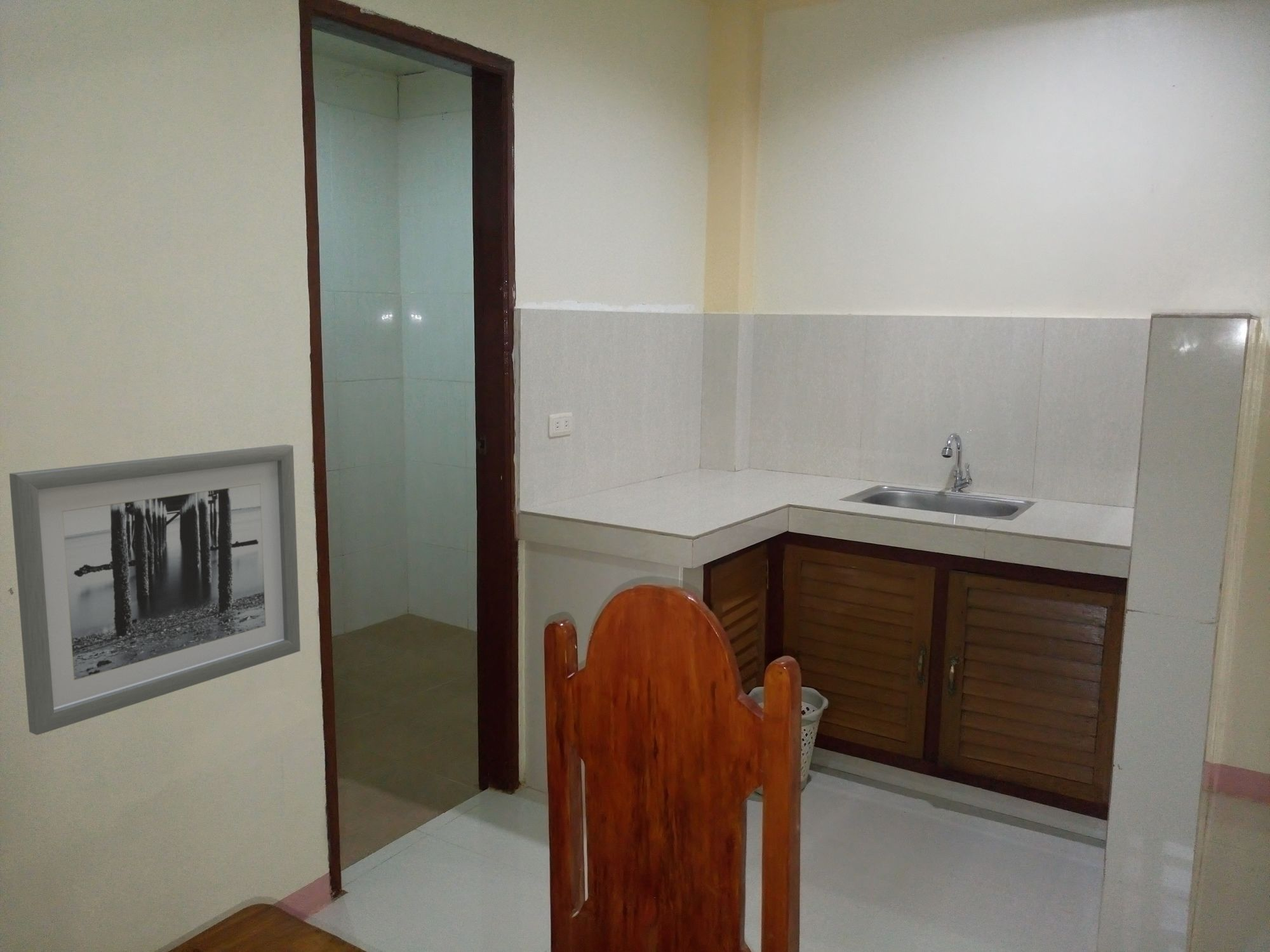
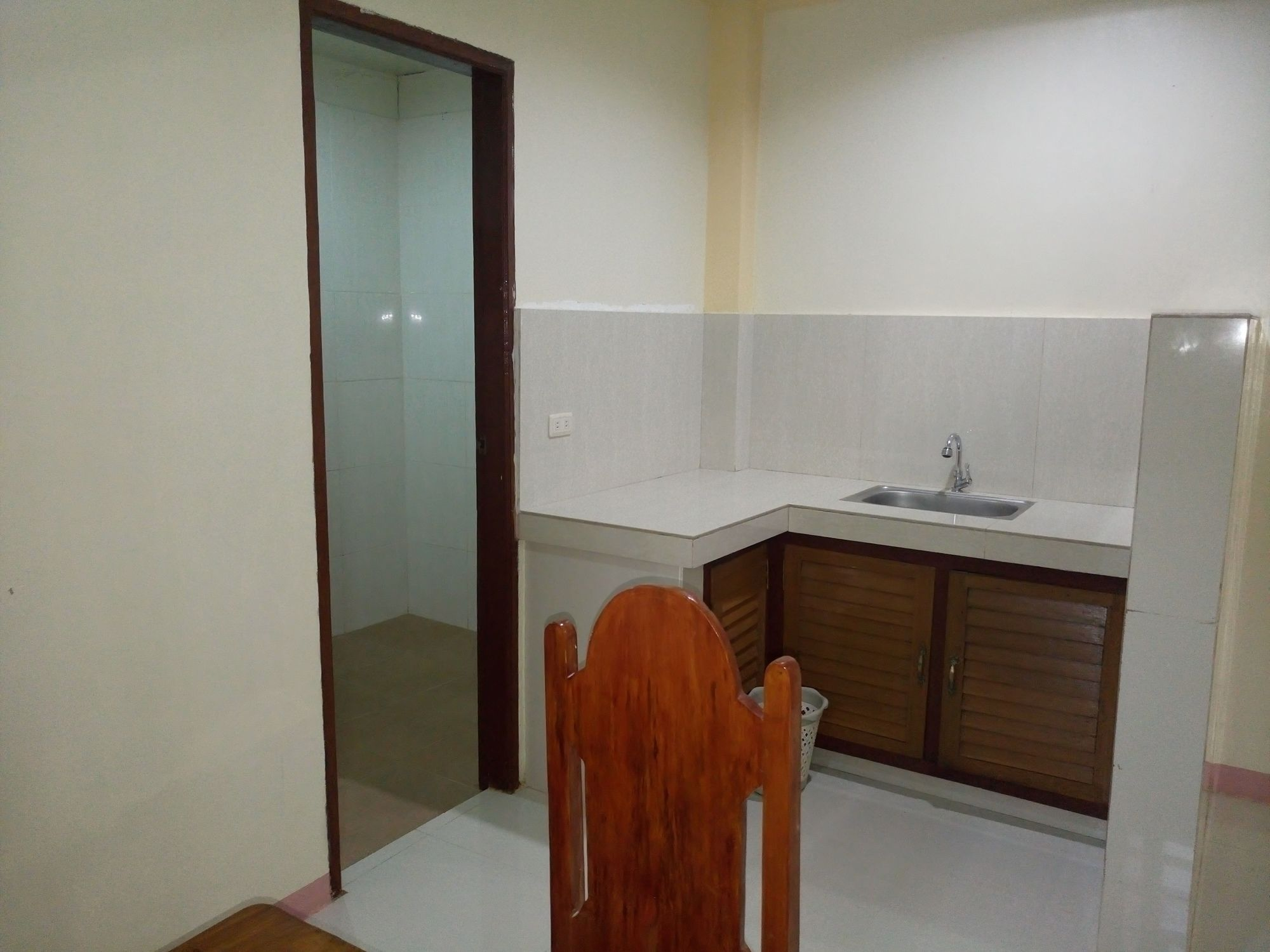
- wall art (175, 574)
